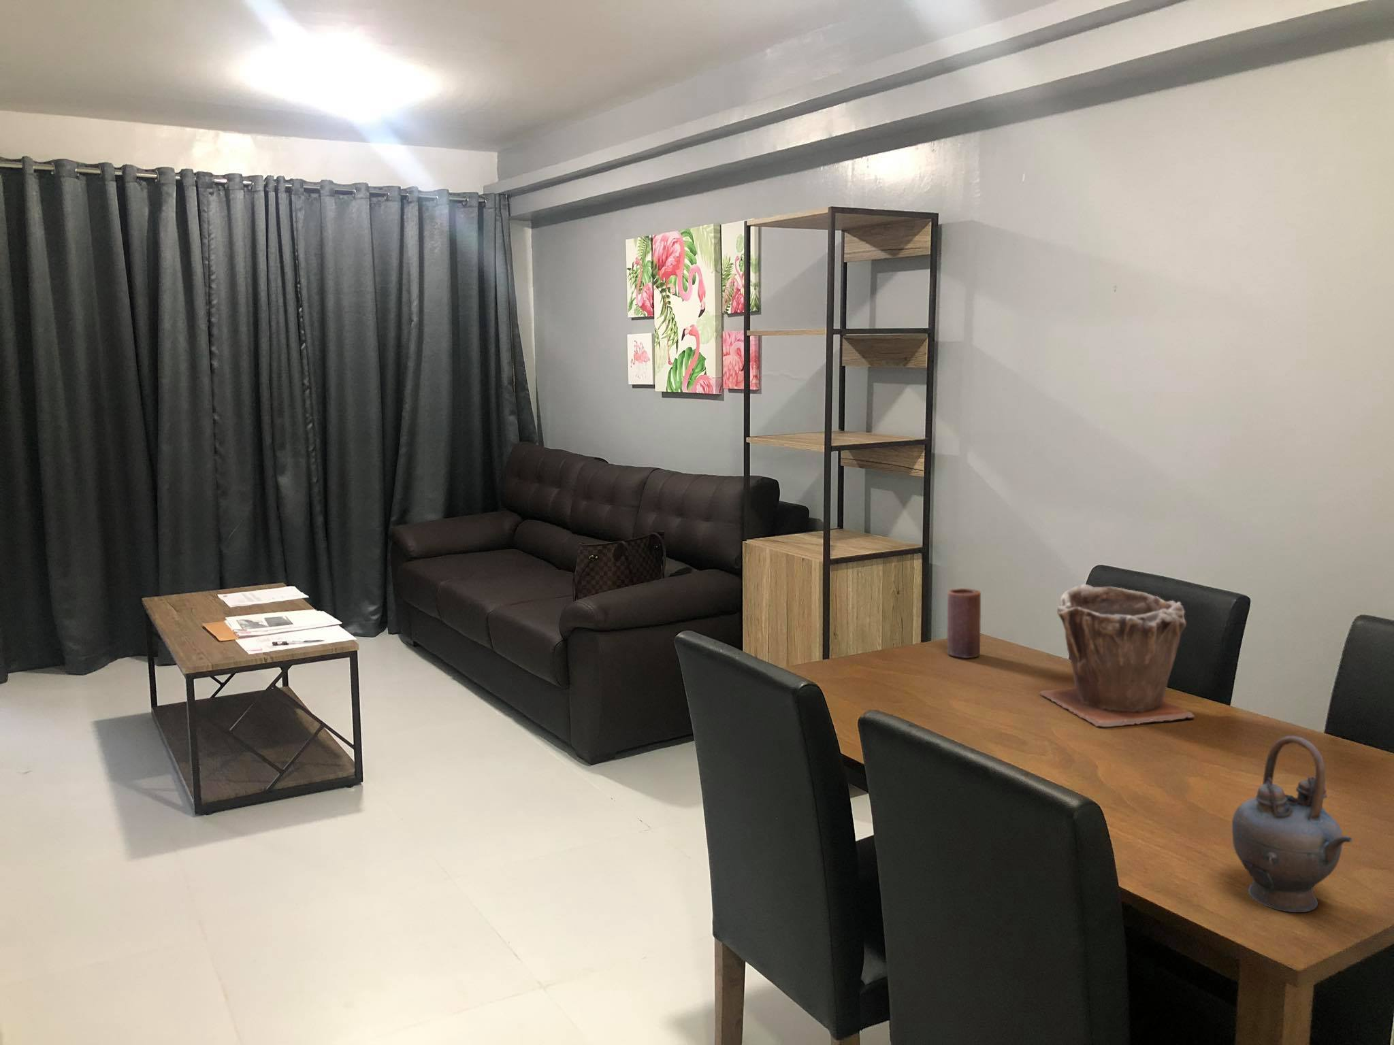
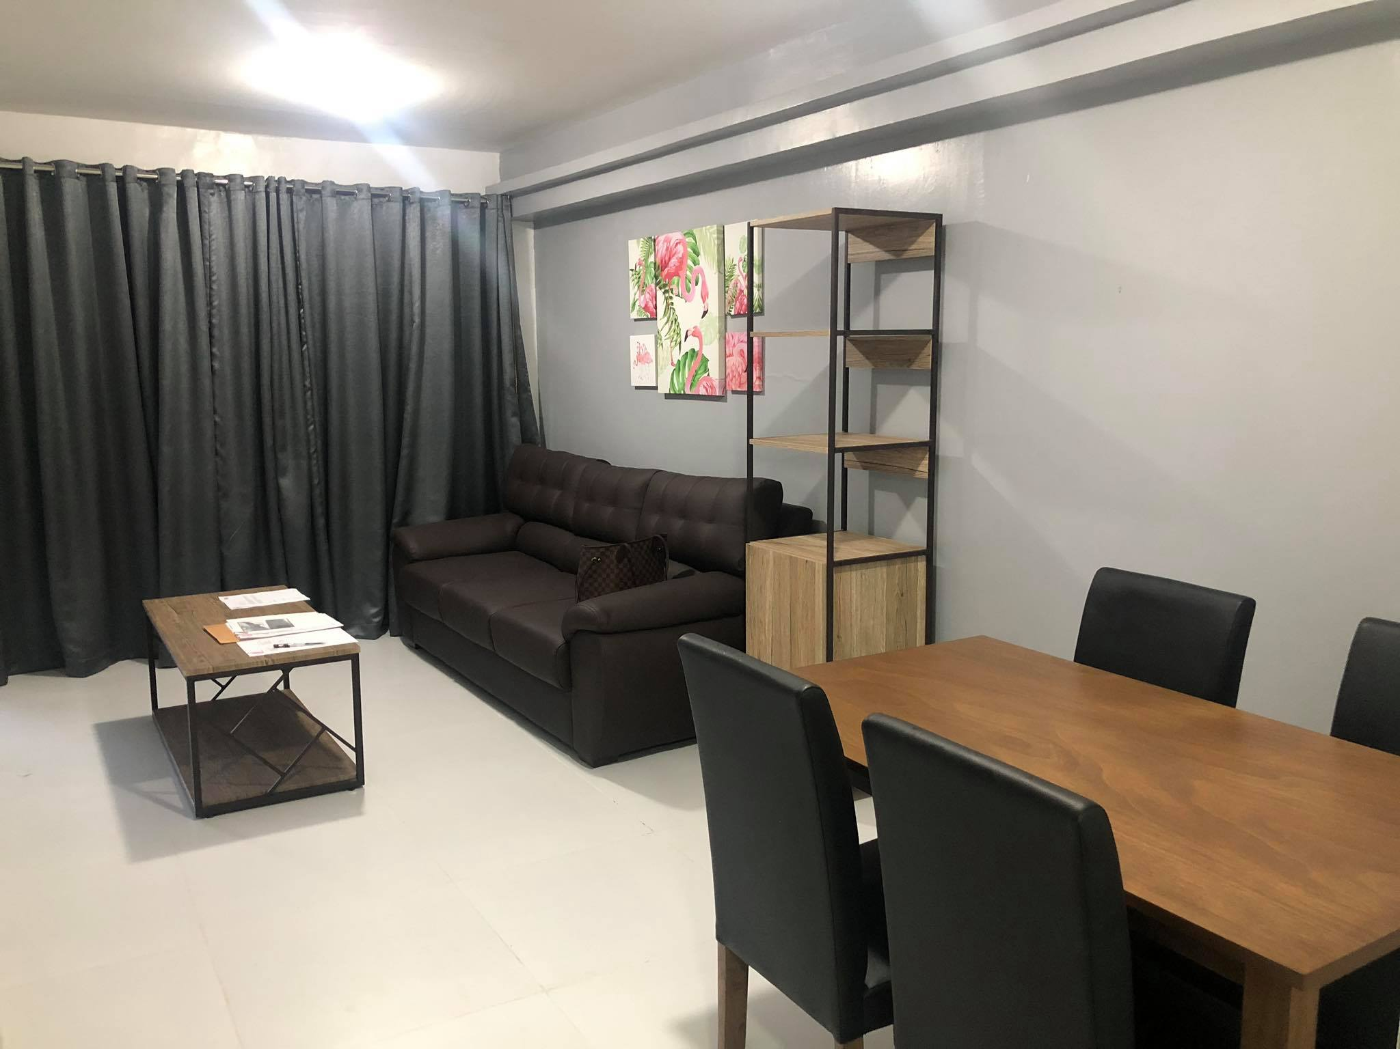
- candle (964, 622)
- teapot (1296, 824)
- plant pot (1117, 651)
